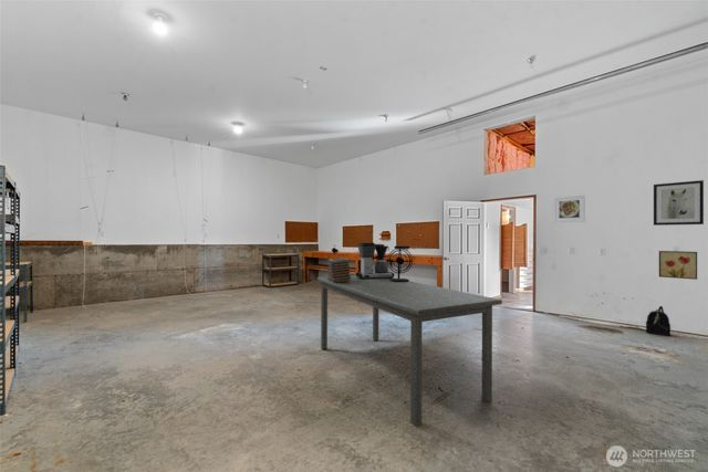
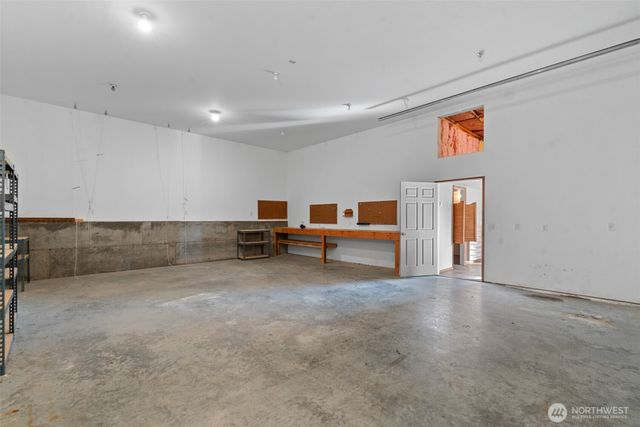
- coffee maker (376, 259)
- backpack (658, 319)
- desk fan (398, 264)
- dining table (377, 327)
- book stack (340, 270)
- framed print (569, 209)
- wall art (677, 203)
- wall art (677, 264)
